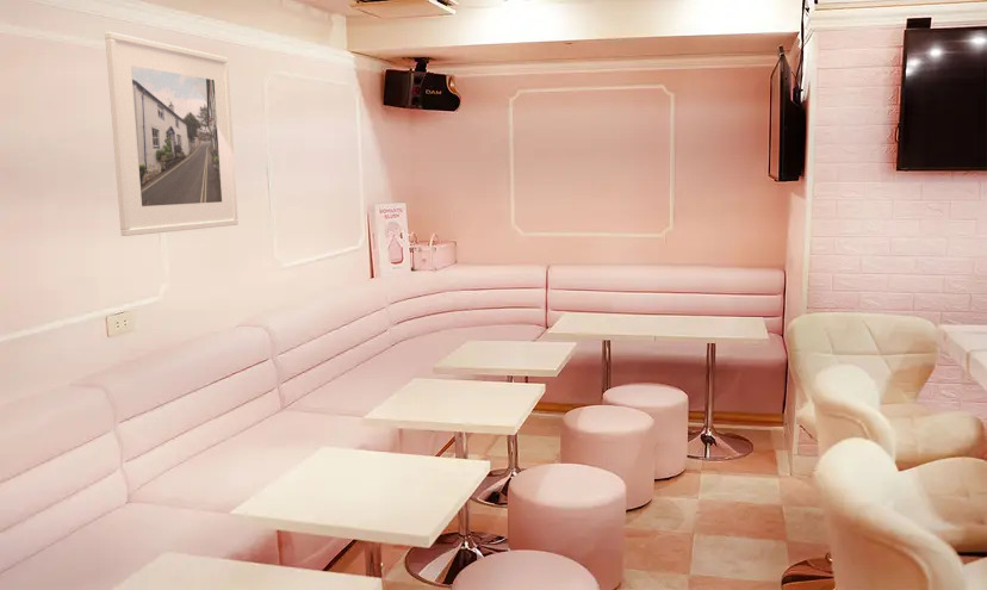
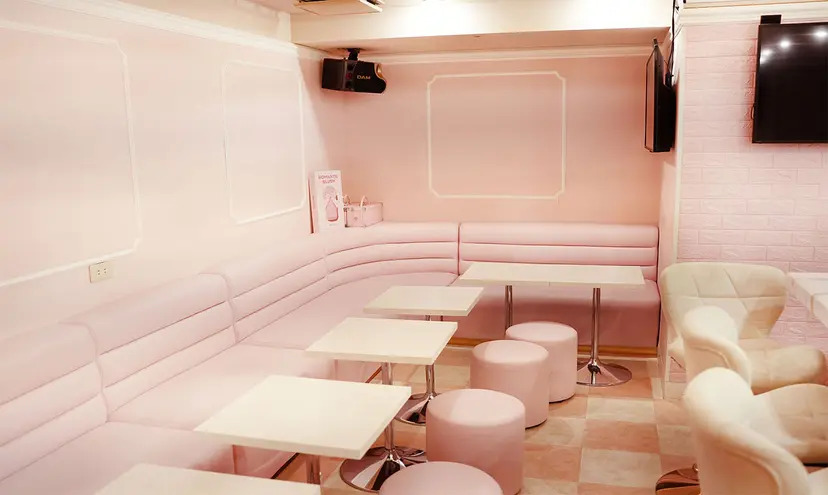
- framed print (179, 138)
